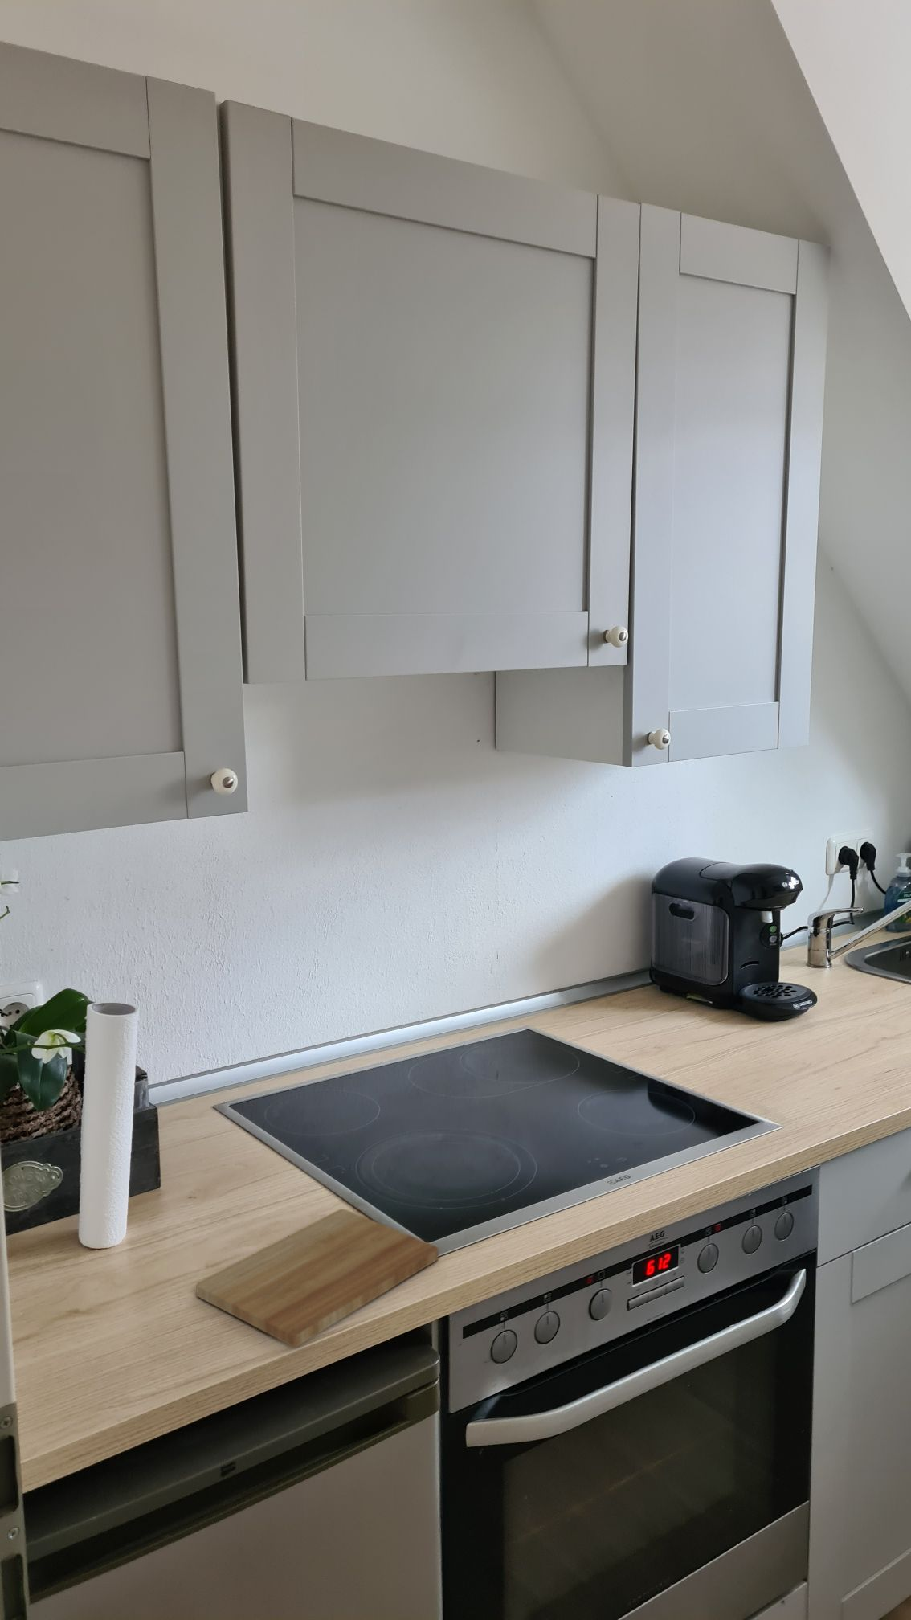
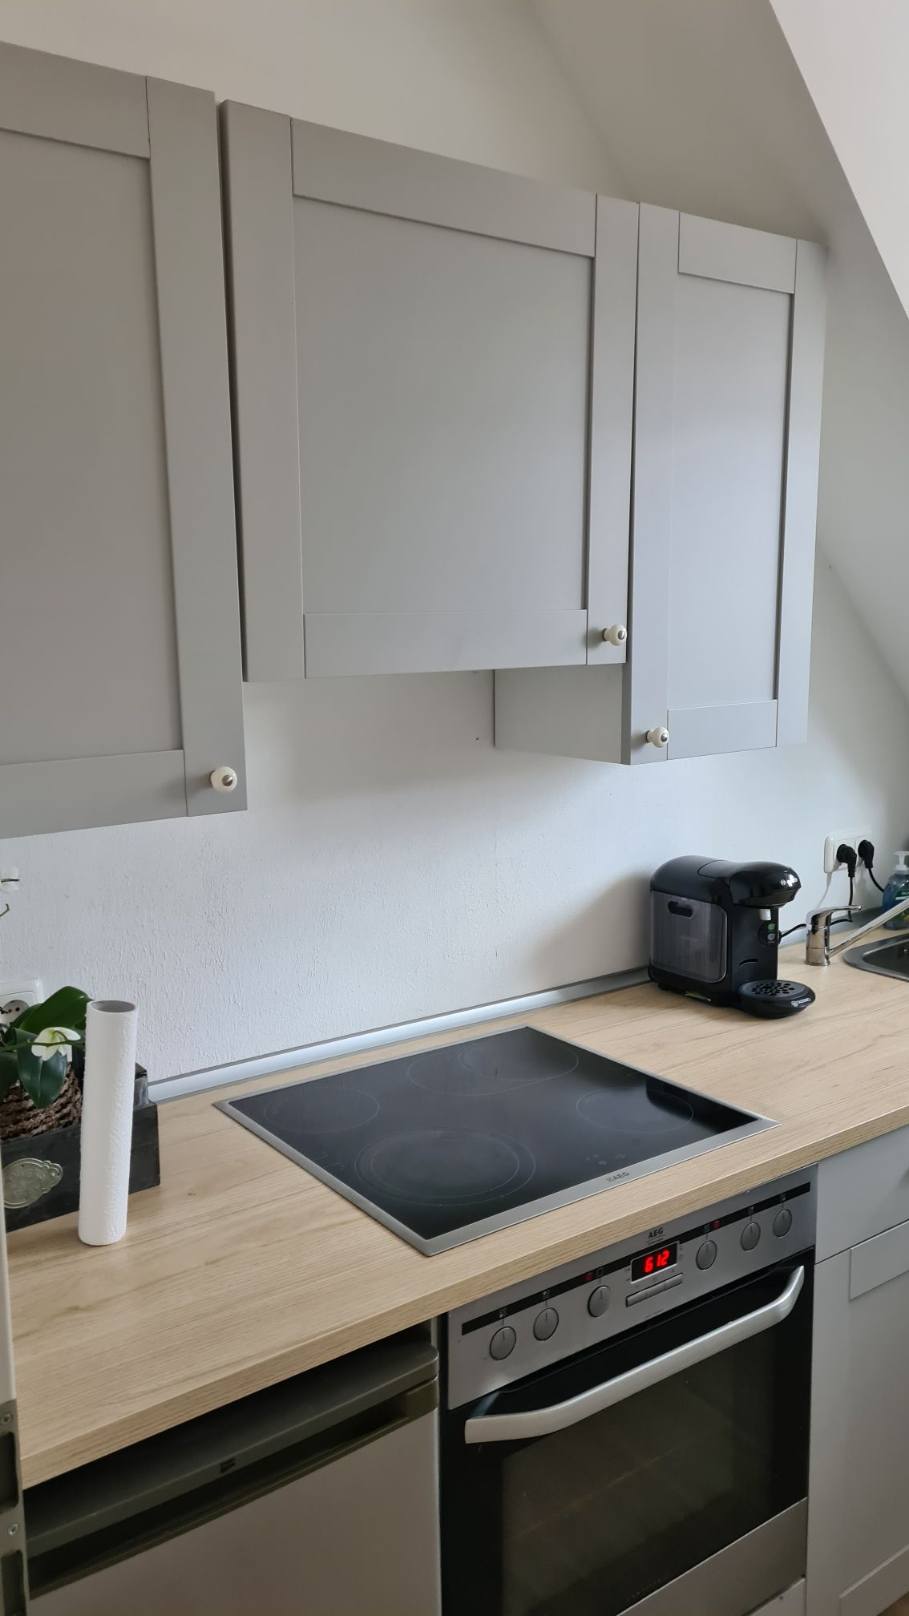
- cutting board (320, 1271)
